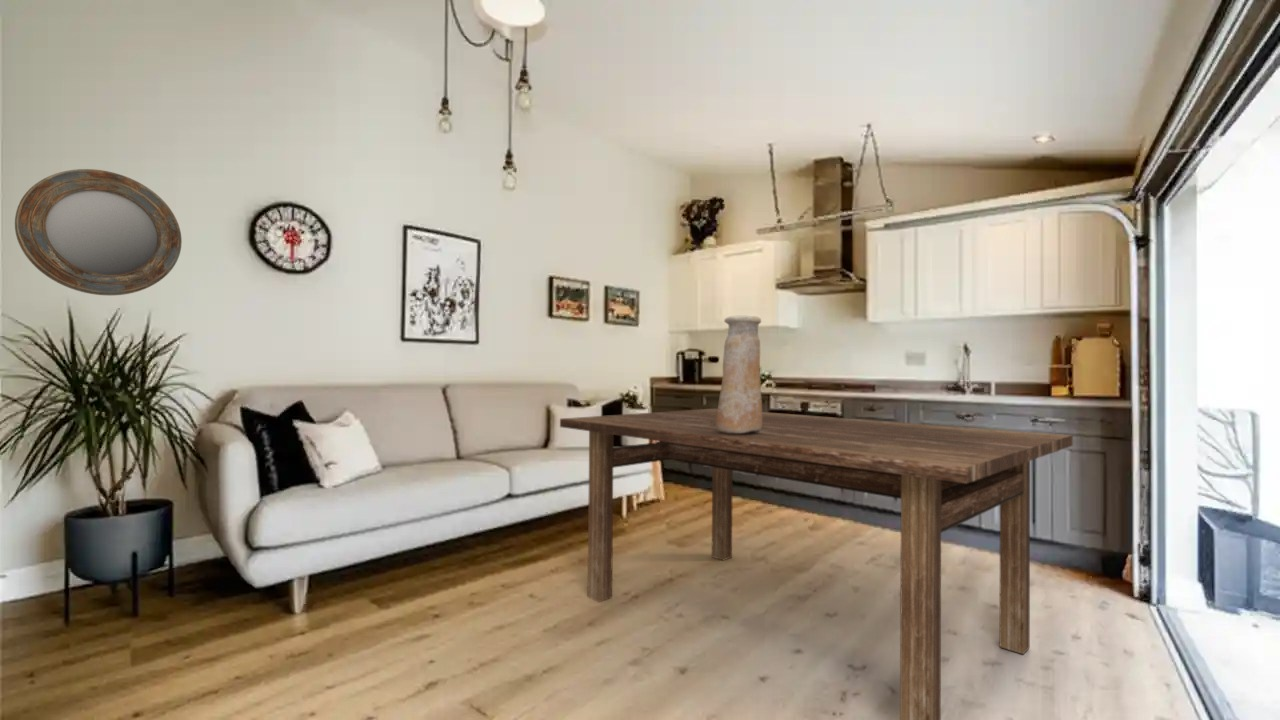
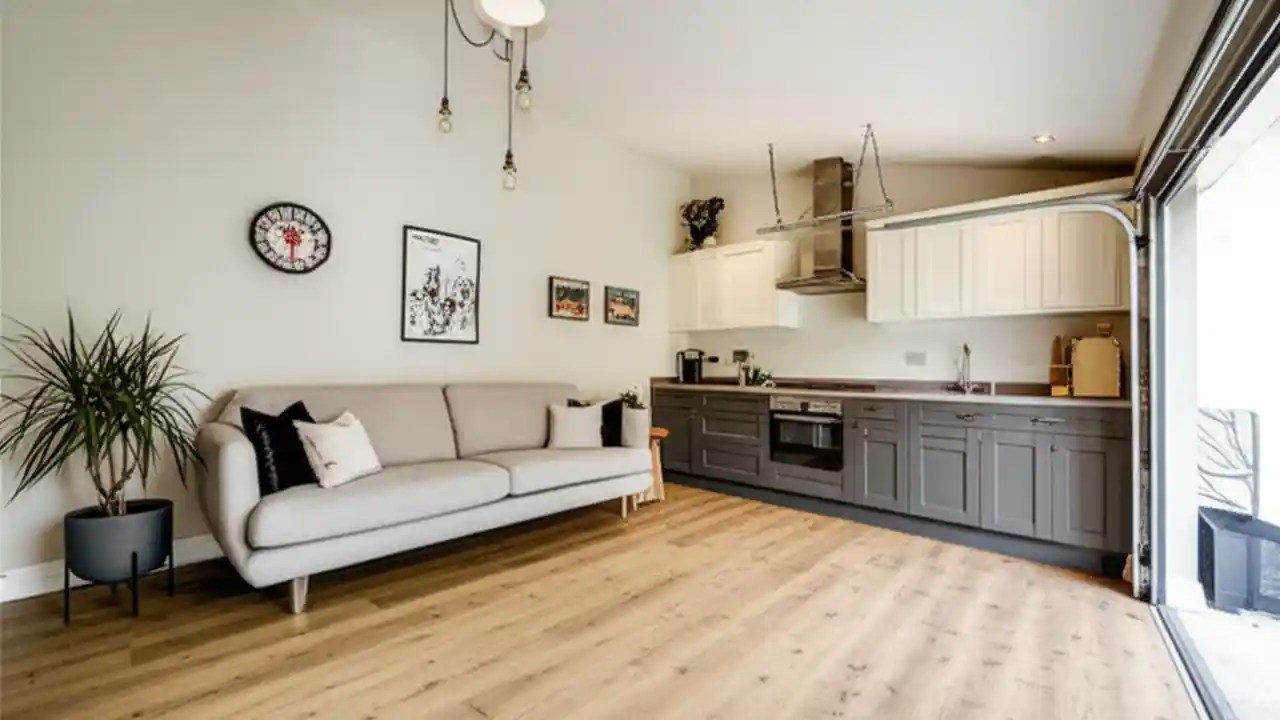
- vase (739, 374)
- home mirror (104, 233)
- dining table (797, 481)
